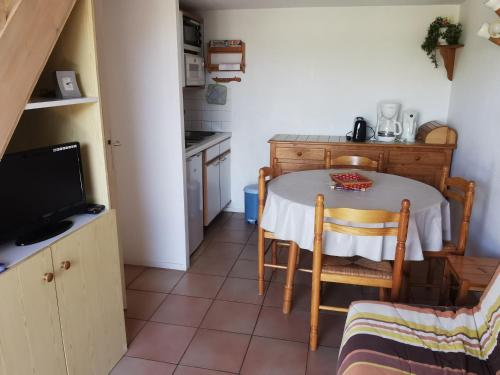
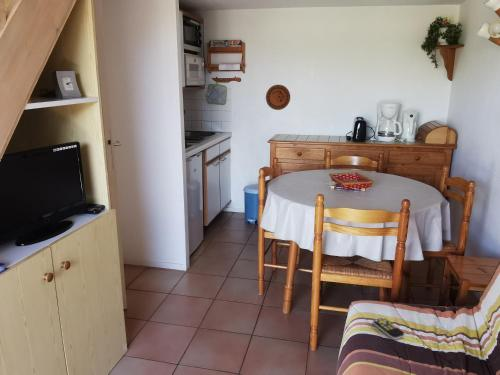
+ remote control (388, 328)
+ decorative plate (278, 97)
